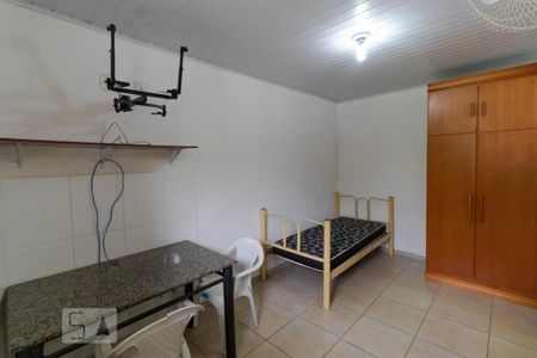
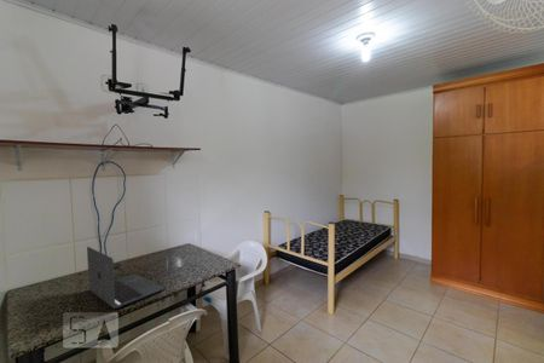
+ laptop (127, 276)
